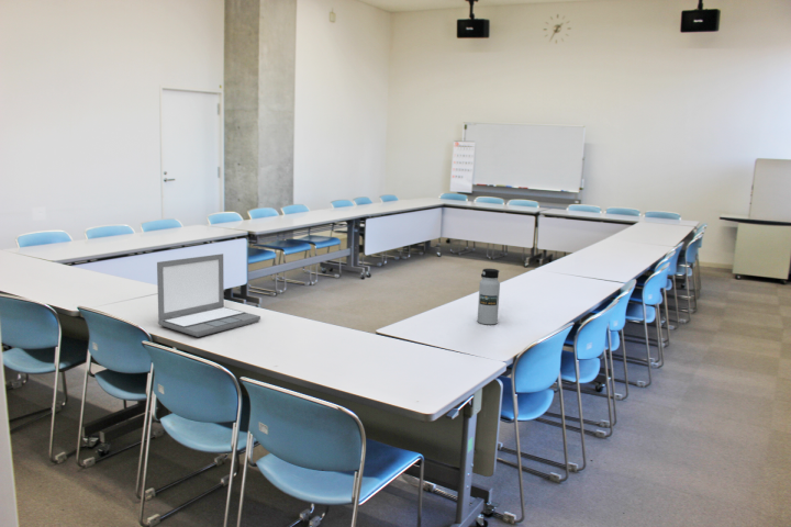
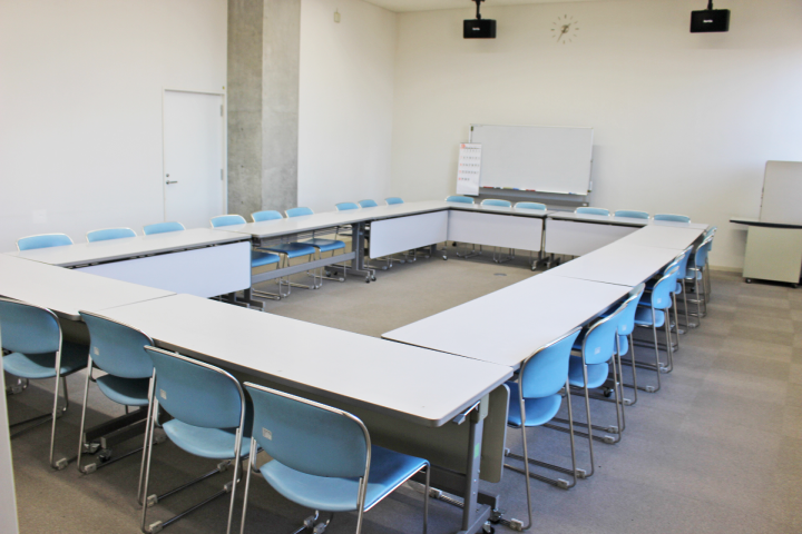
- water bottle (489, 295)
- laptop (210, 292)
